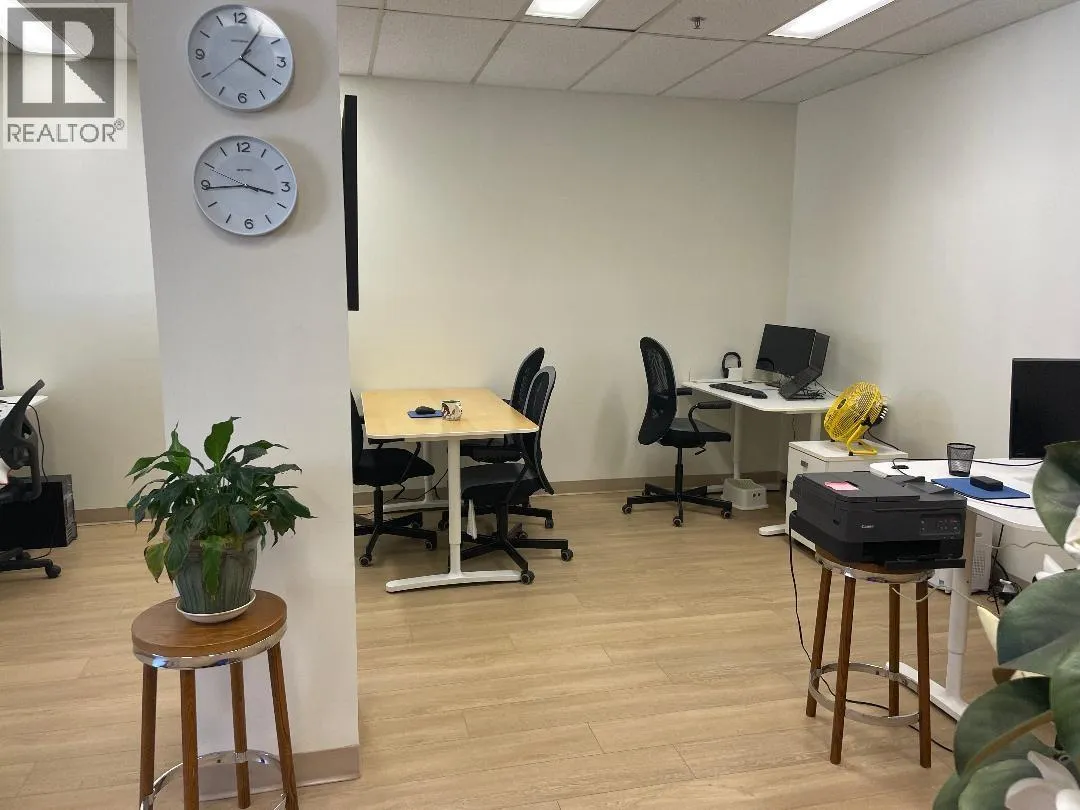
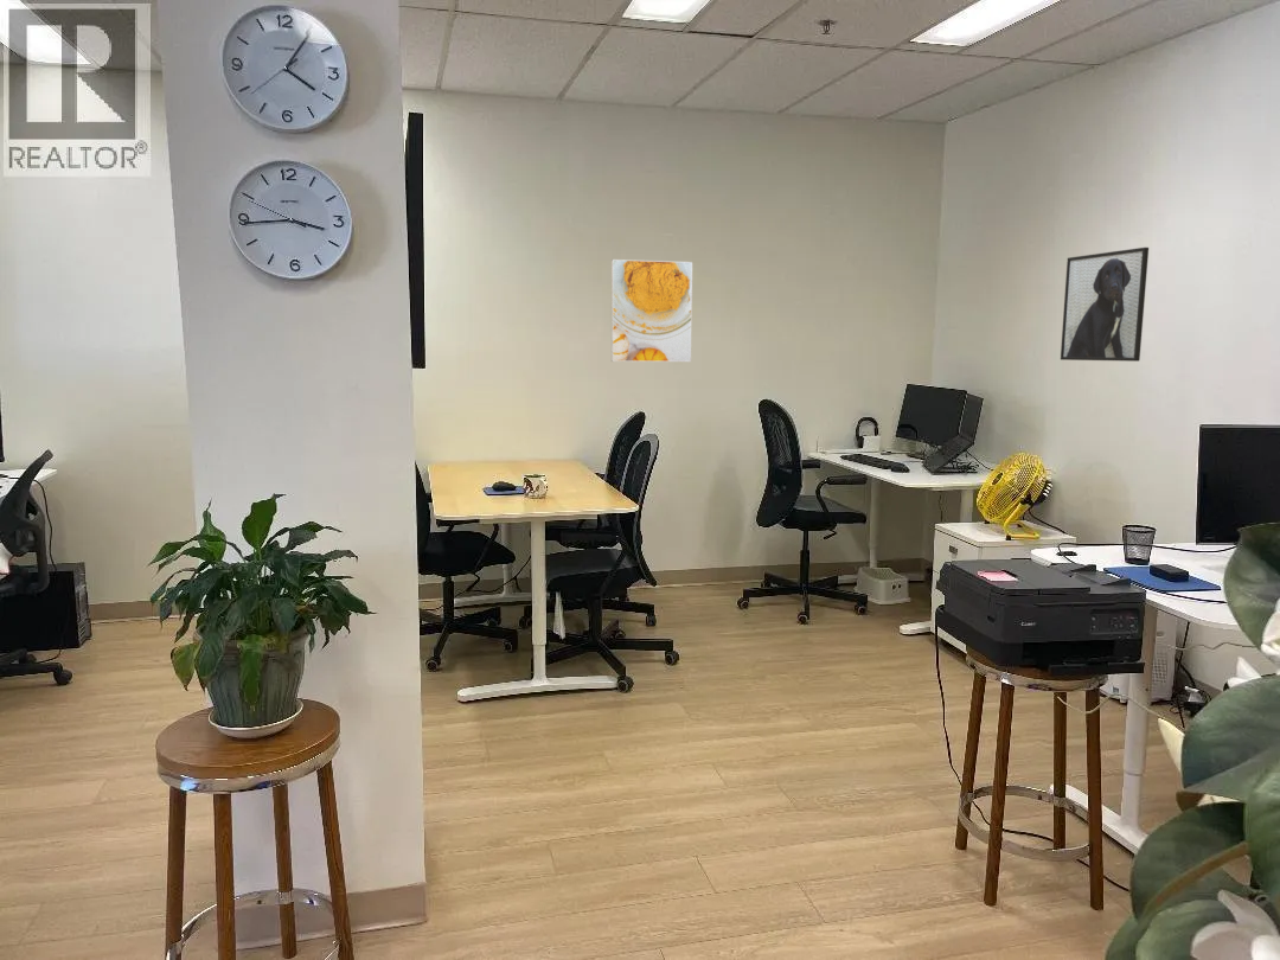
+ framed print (652, 311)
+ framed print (1101, 307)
